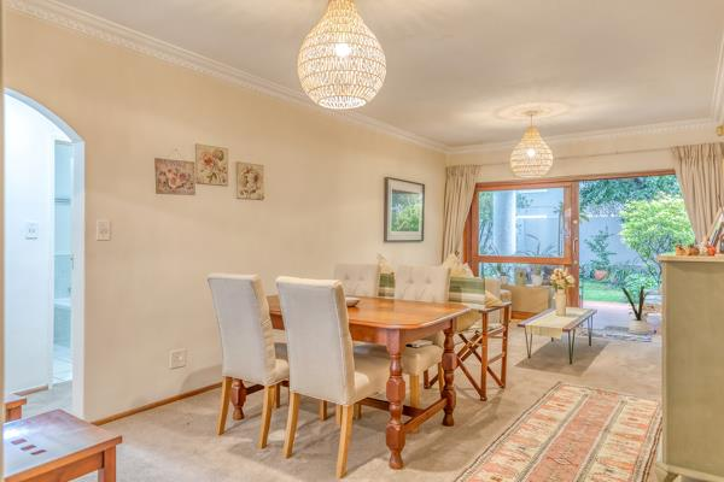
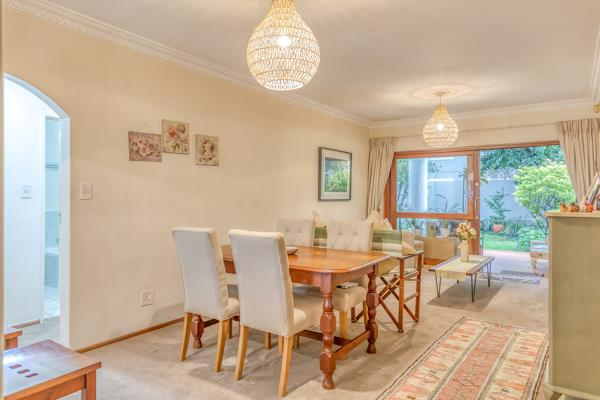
- house plant (636, 305)
